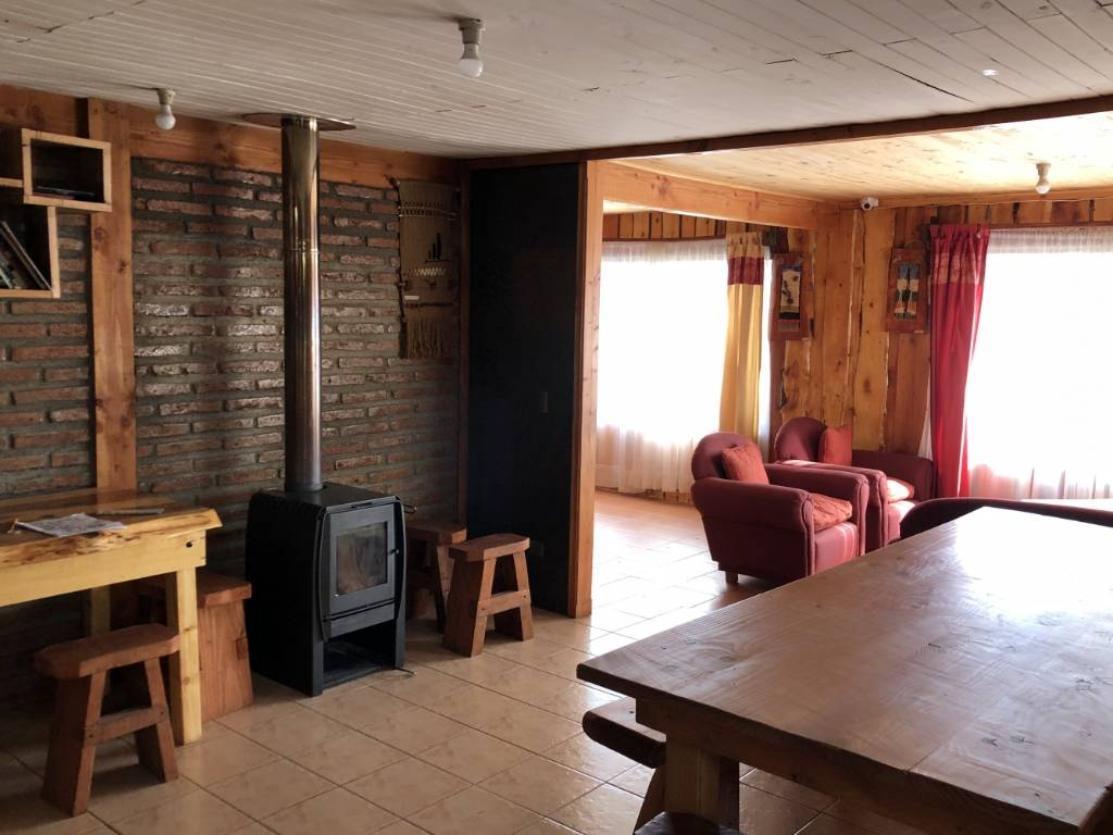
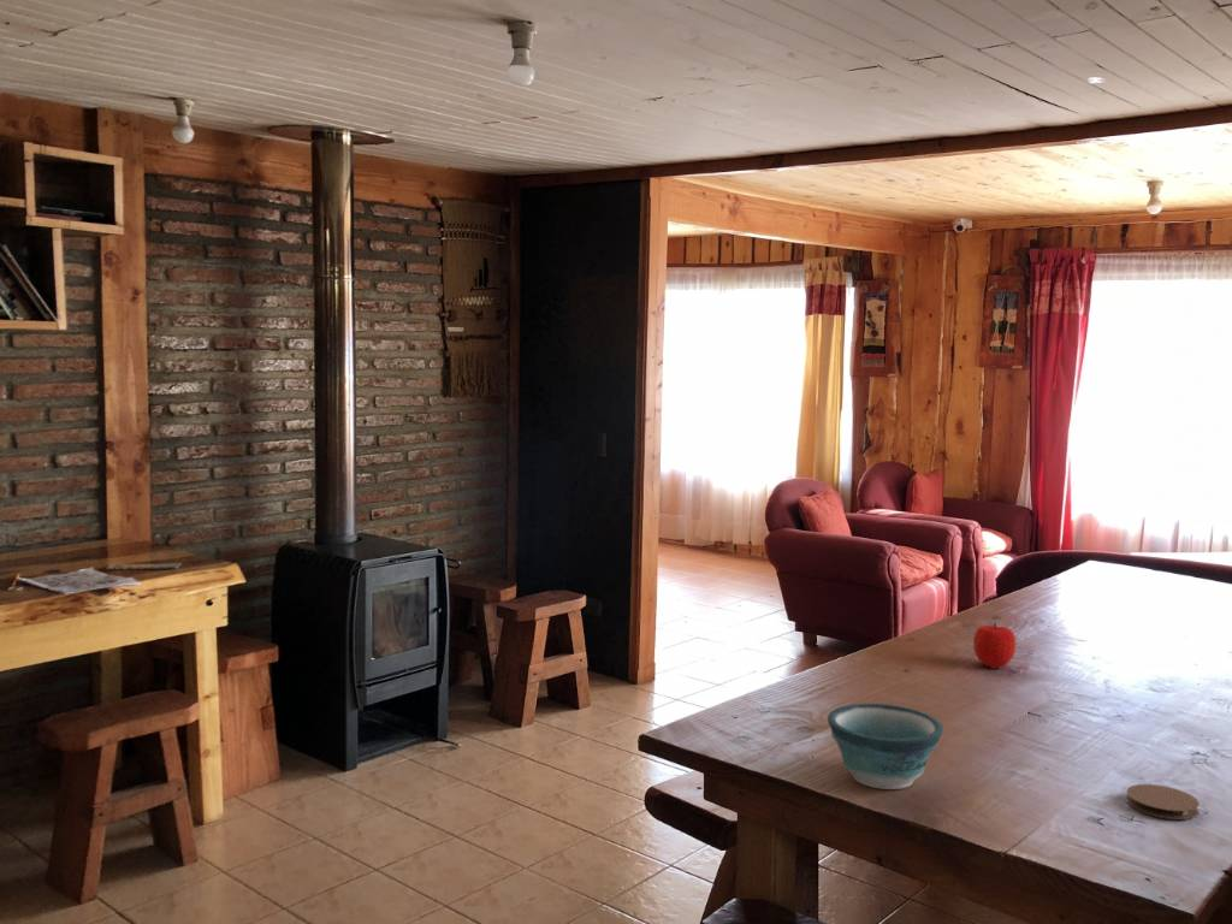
+ fruit (994, 644)
+ bowl (883, 748)
+ coaster (1161, 801)
